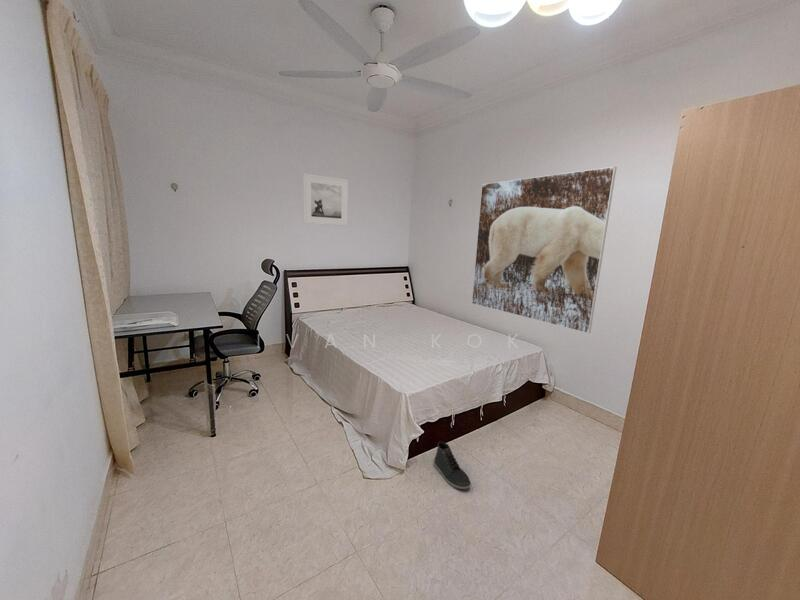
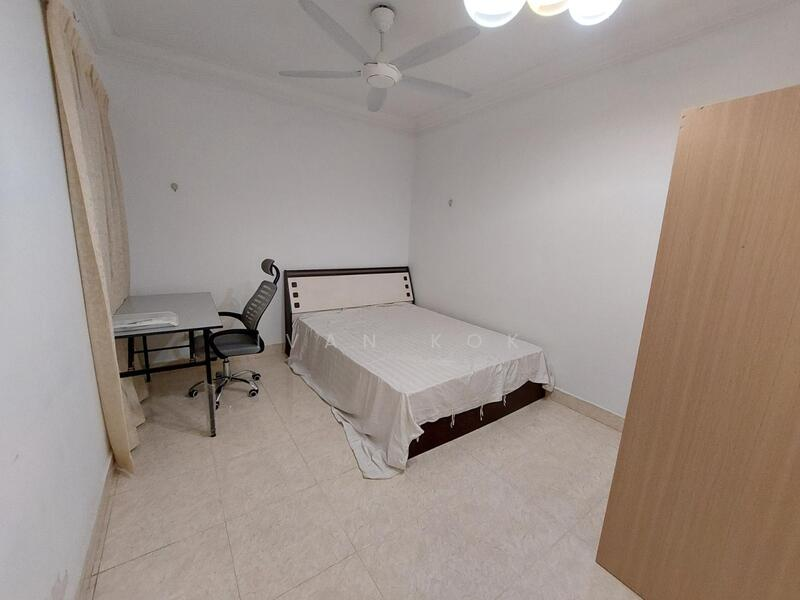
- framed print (326, 201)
- sneaker (451, 464)
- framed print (529, 249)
